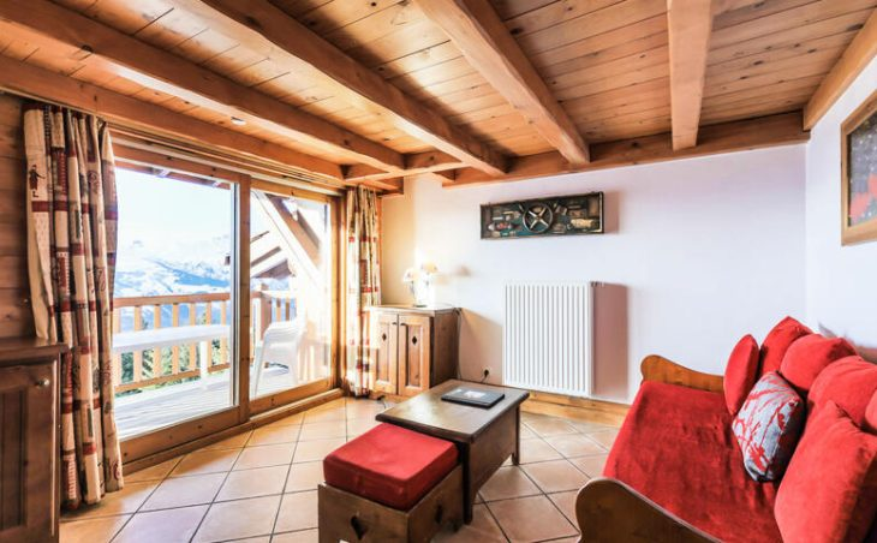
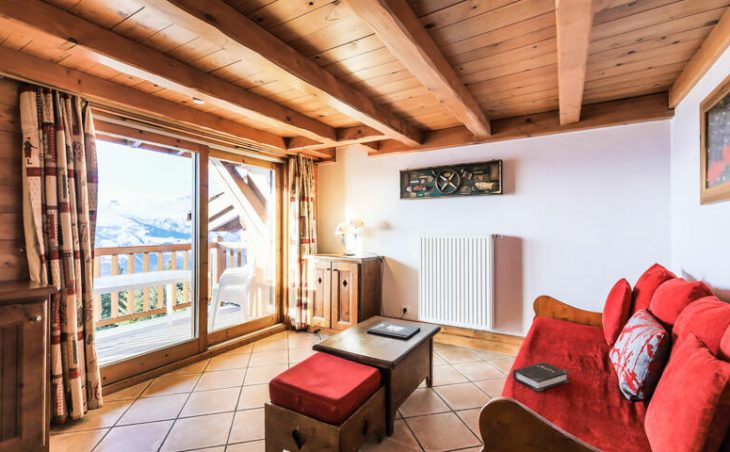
+ hardback book (540, 375)
